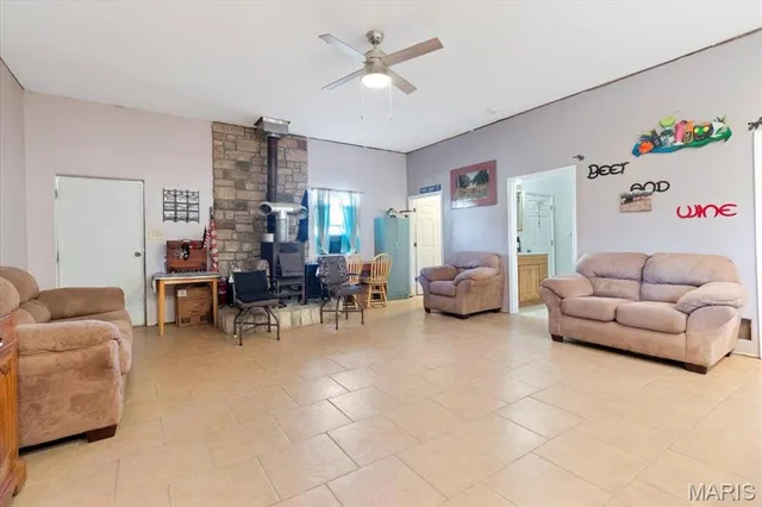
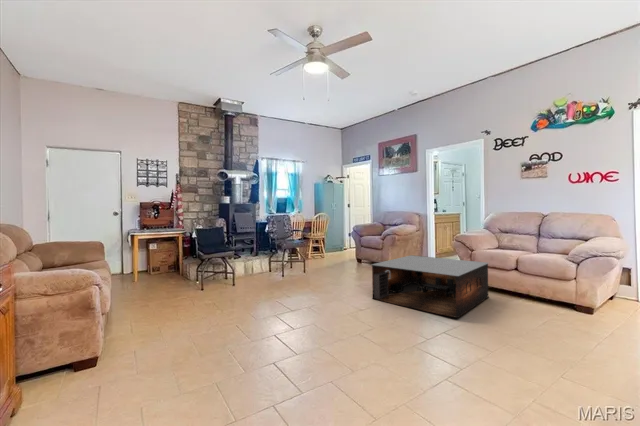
+ coffee table (430, 280)
